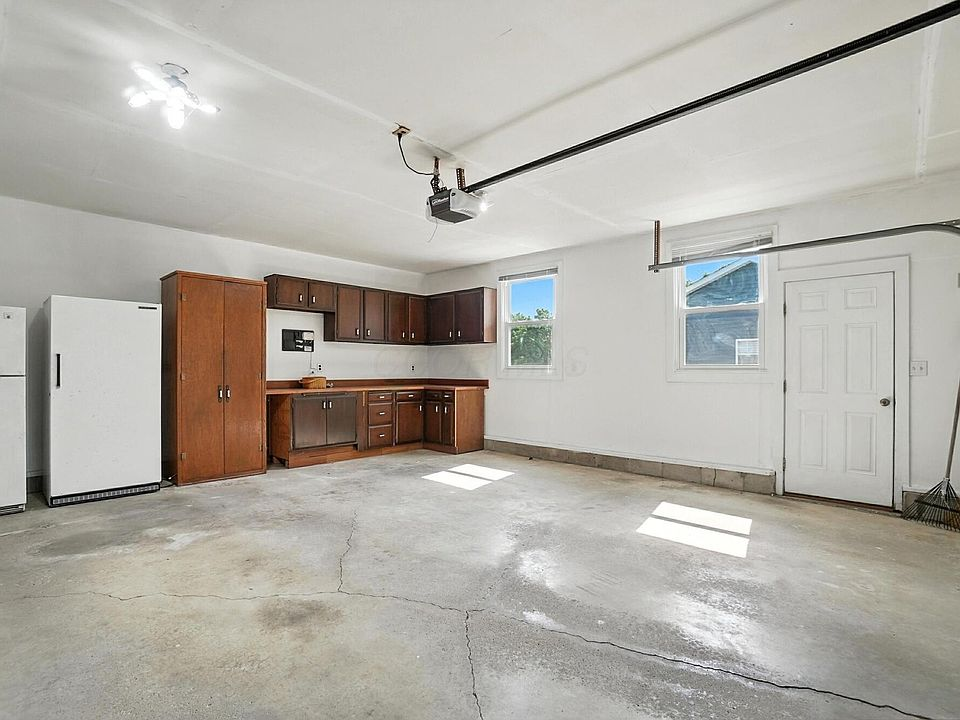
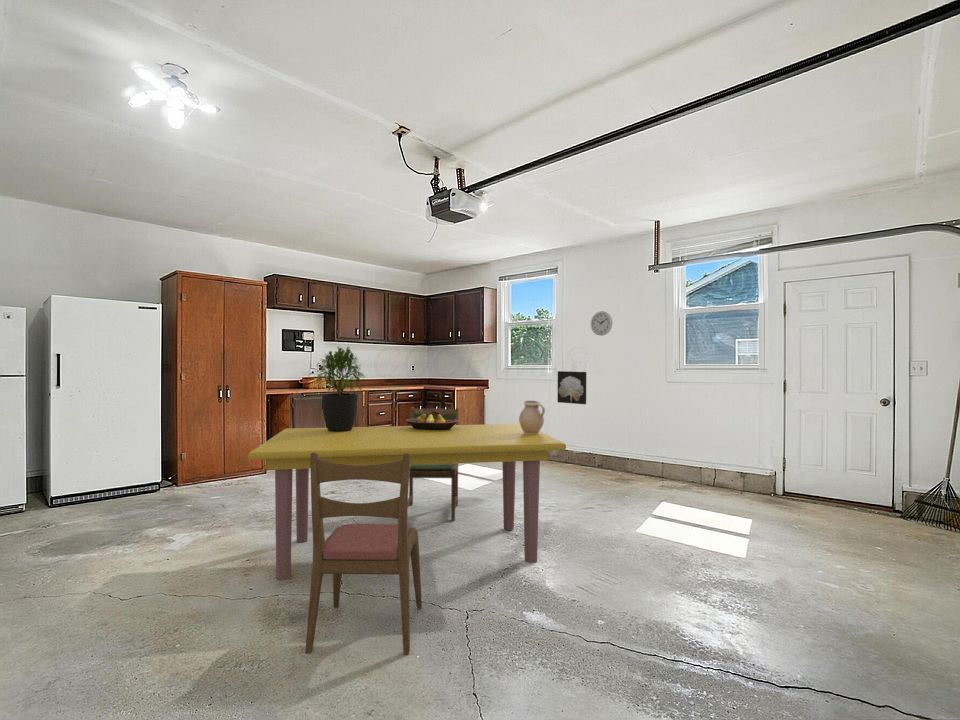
+ dining chair (431, 464)
+ potted plant (338, 387)
+ dining table (412, 464)
+ wall art (571, 387)
+ pitcher (532, 417)
+ dining chair (368, 537)
+ fruit bowl (432, 421)
+ wall clock (601, 323)
